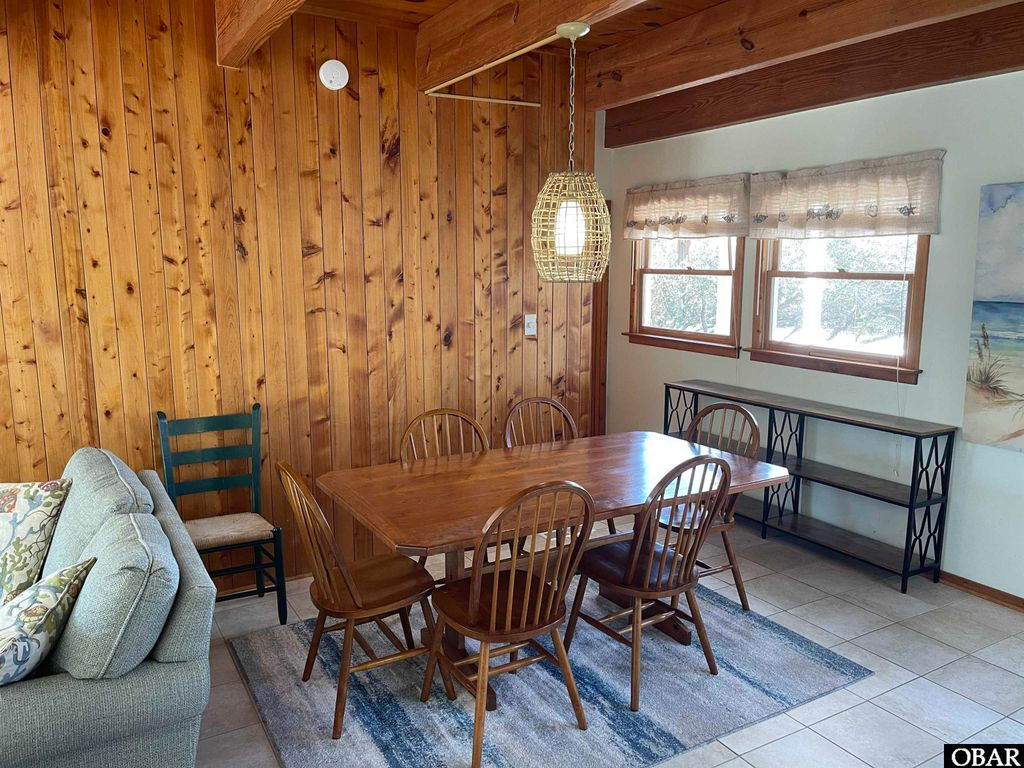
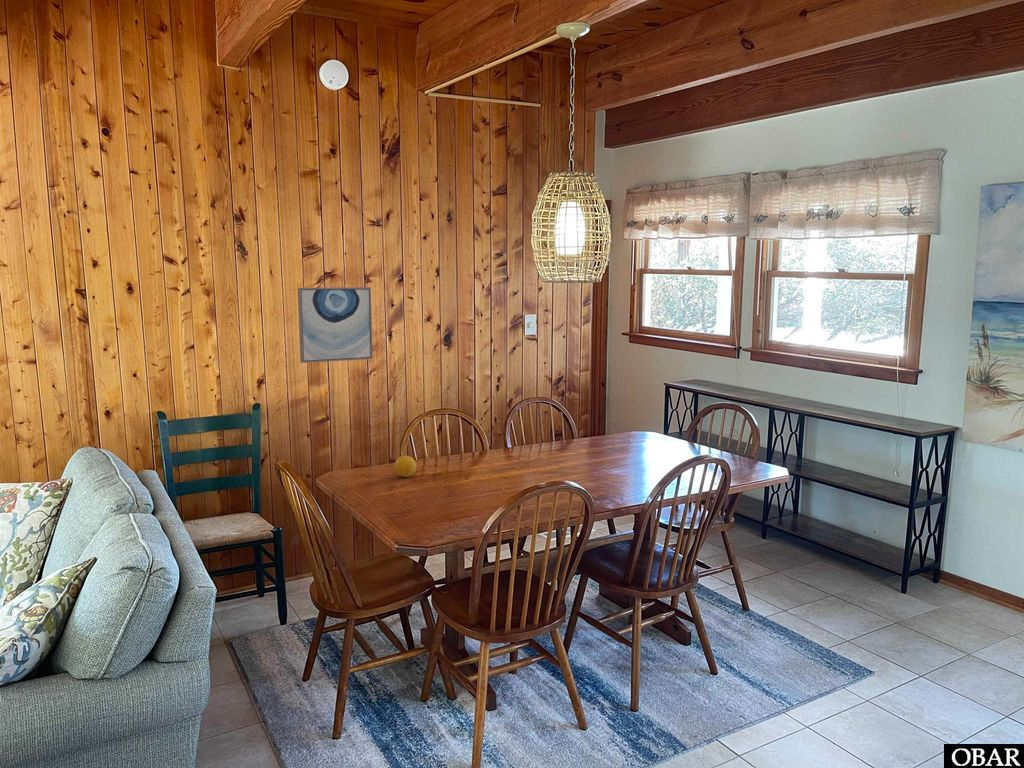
+ fruit (405, 466)
+ wall art (336, 324)
